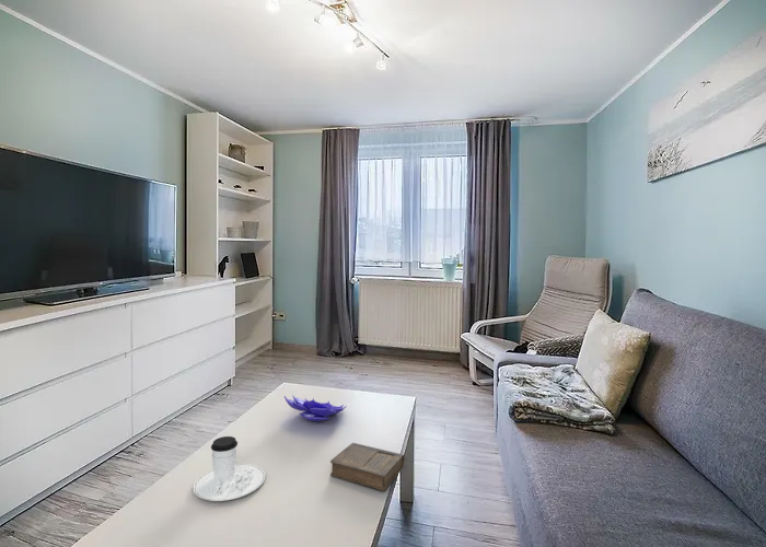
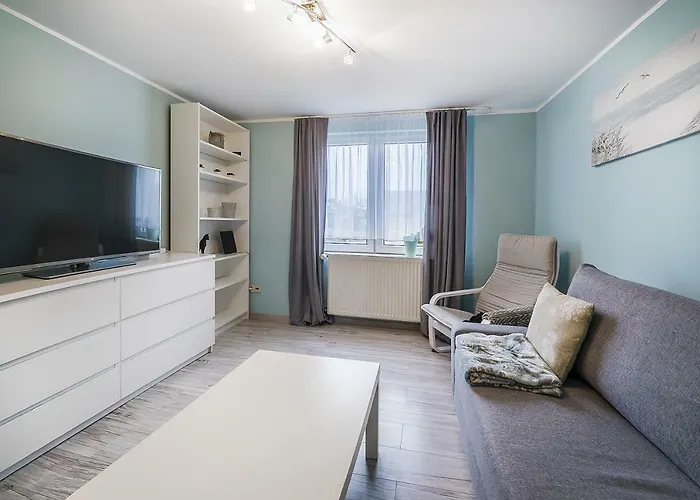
- book (360, 462)
- decorative bowl (318, 404)
- coffee cup (230, 463)
